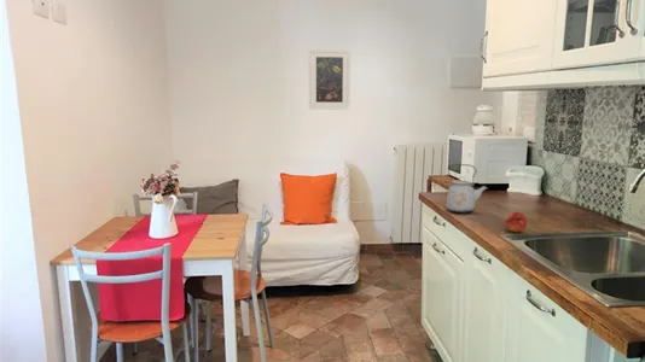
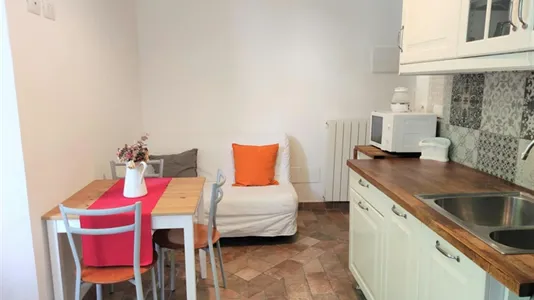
- fruit (516, 221)
- kettle (466, 188)
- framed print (329, 80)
